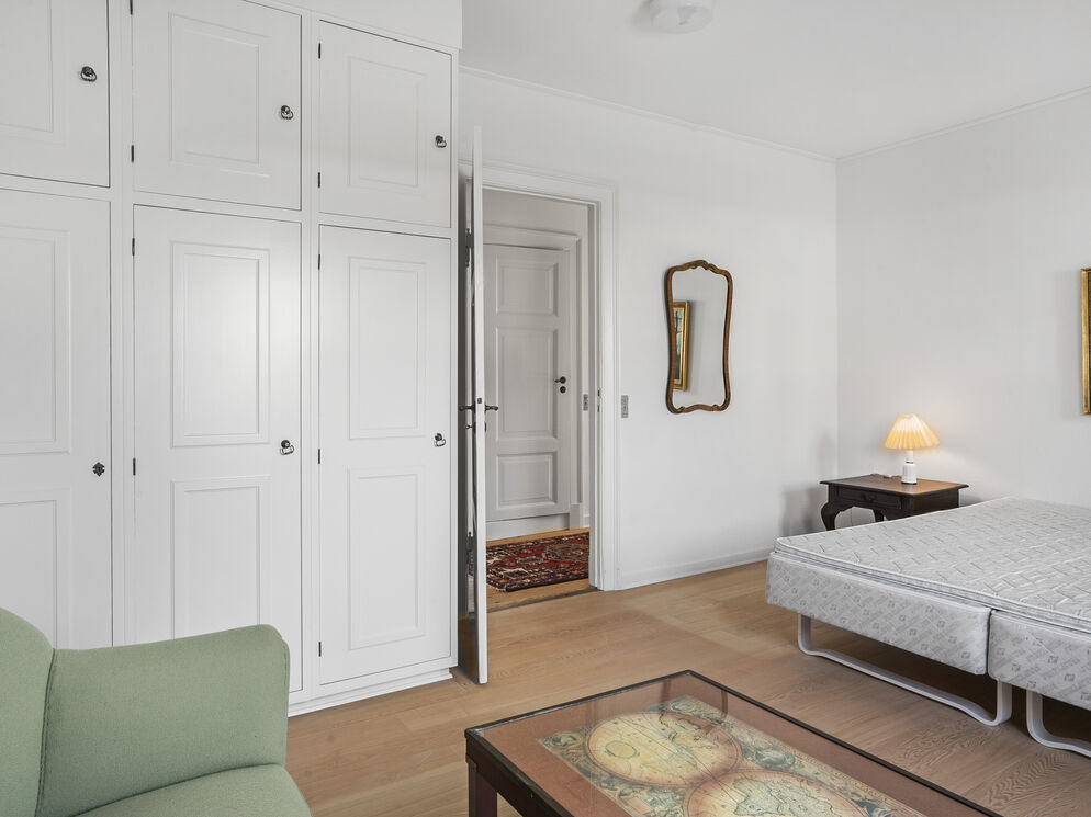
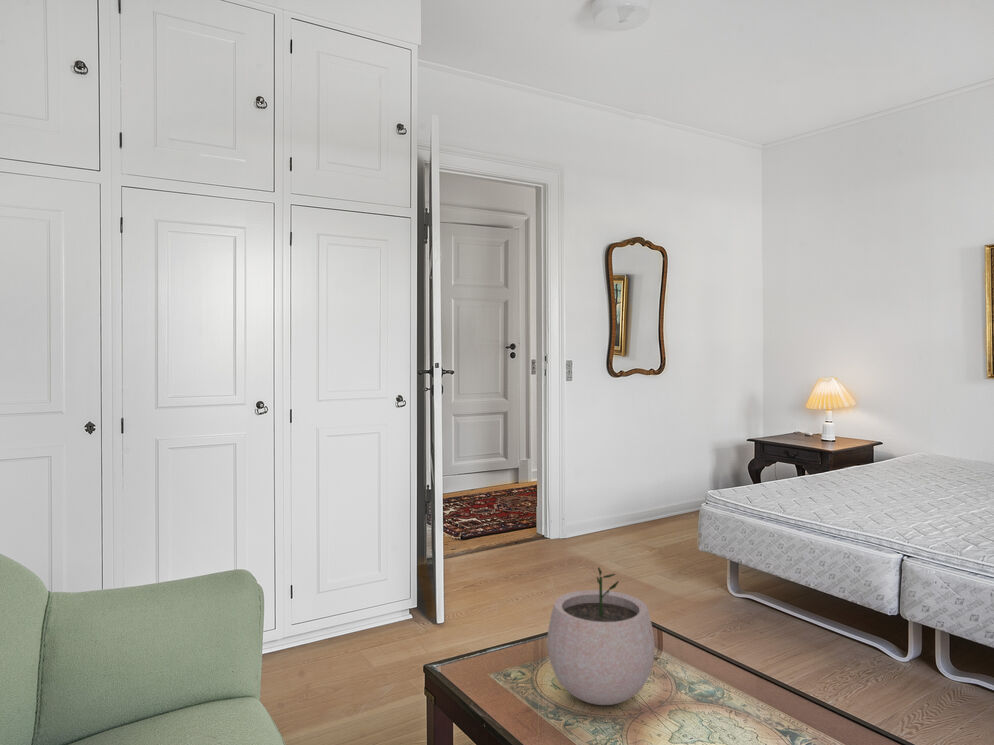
+ plant pot (600, 630)
